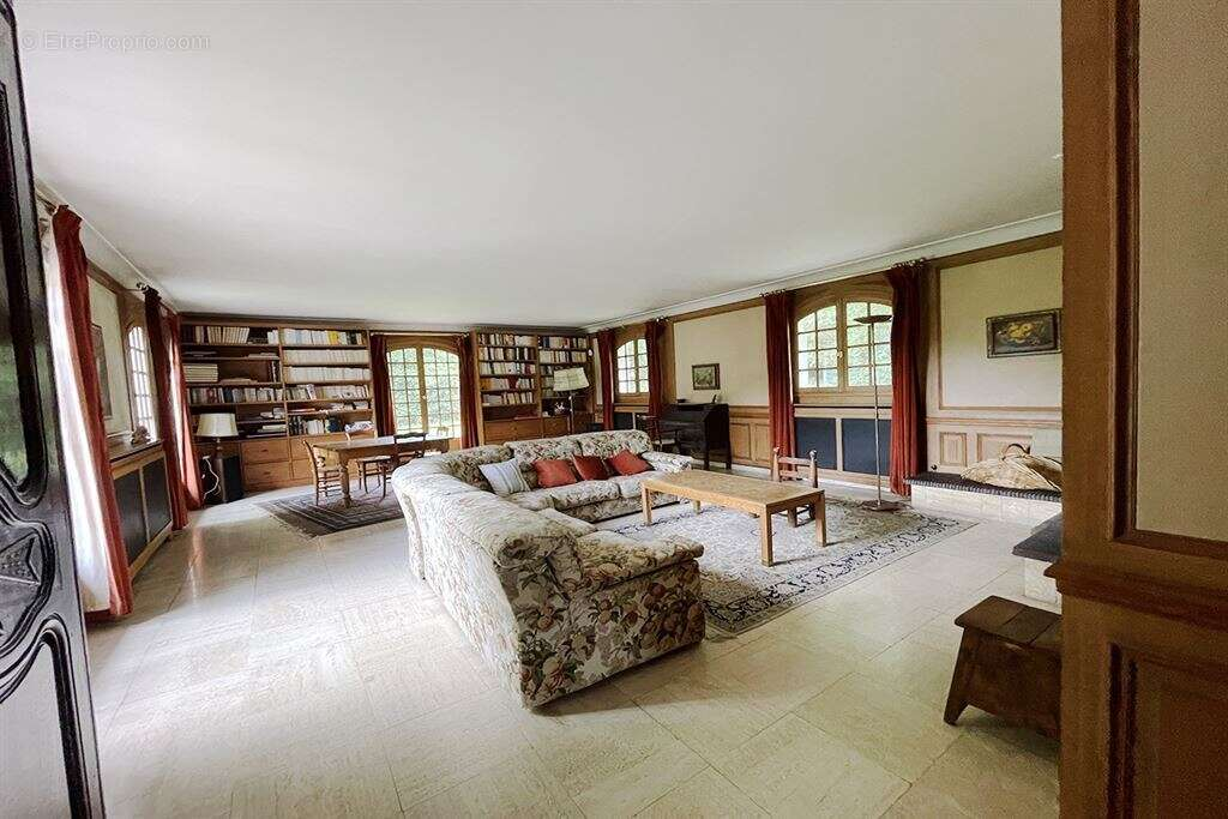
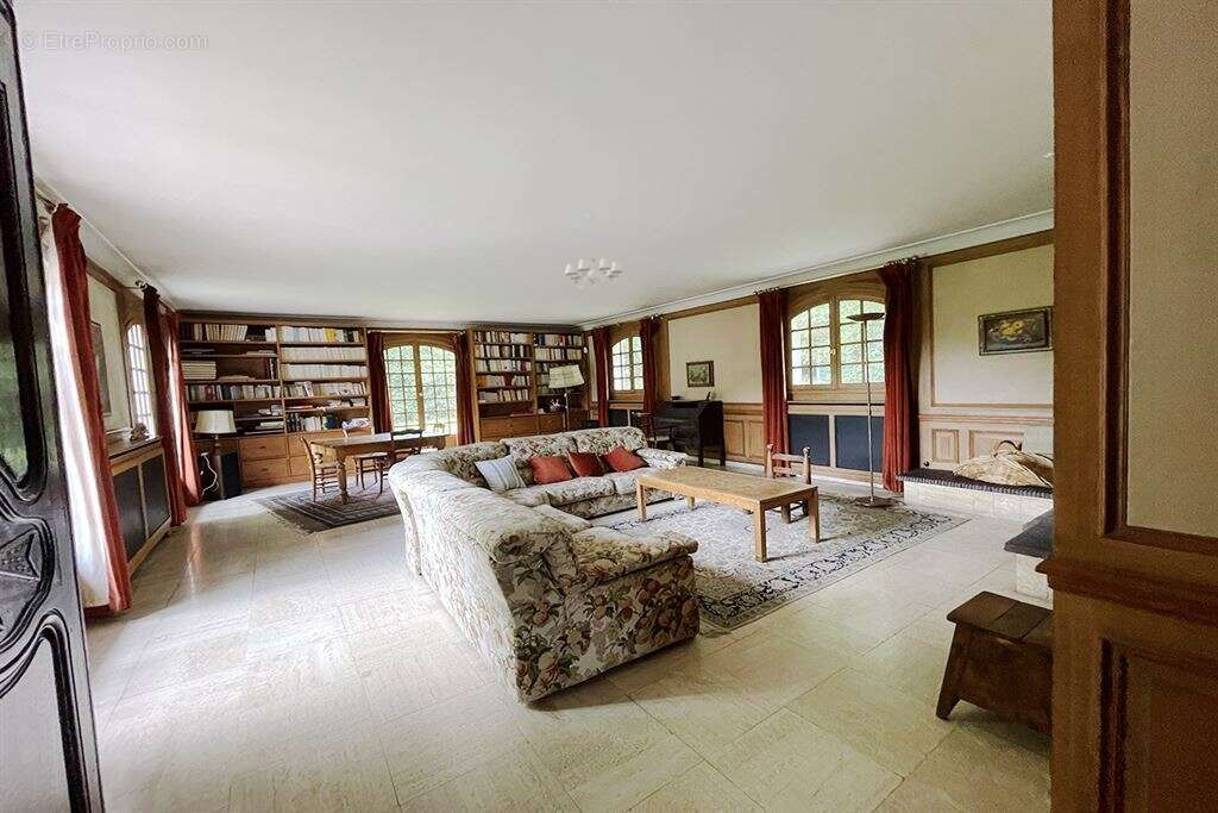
+ chandelier (592, 250)
